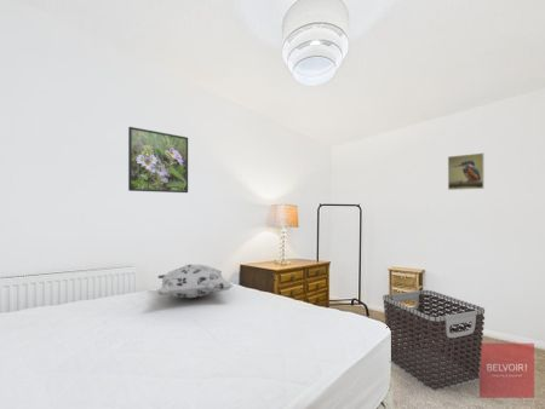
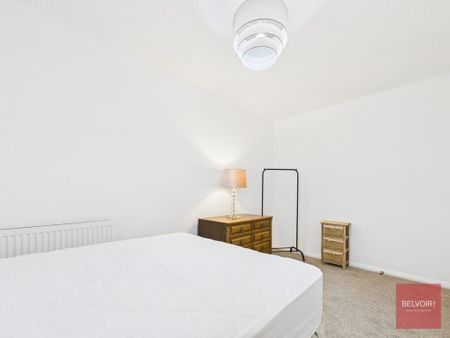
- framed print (465, 172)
- clothes hamper (430, 334)
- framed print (160, 162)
- decorative pillow (193, 281)
